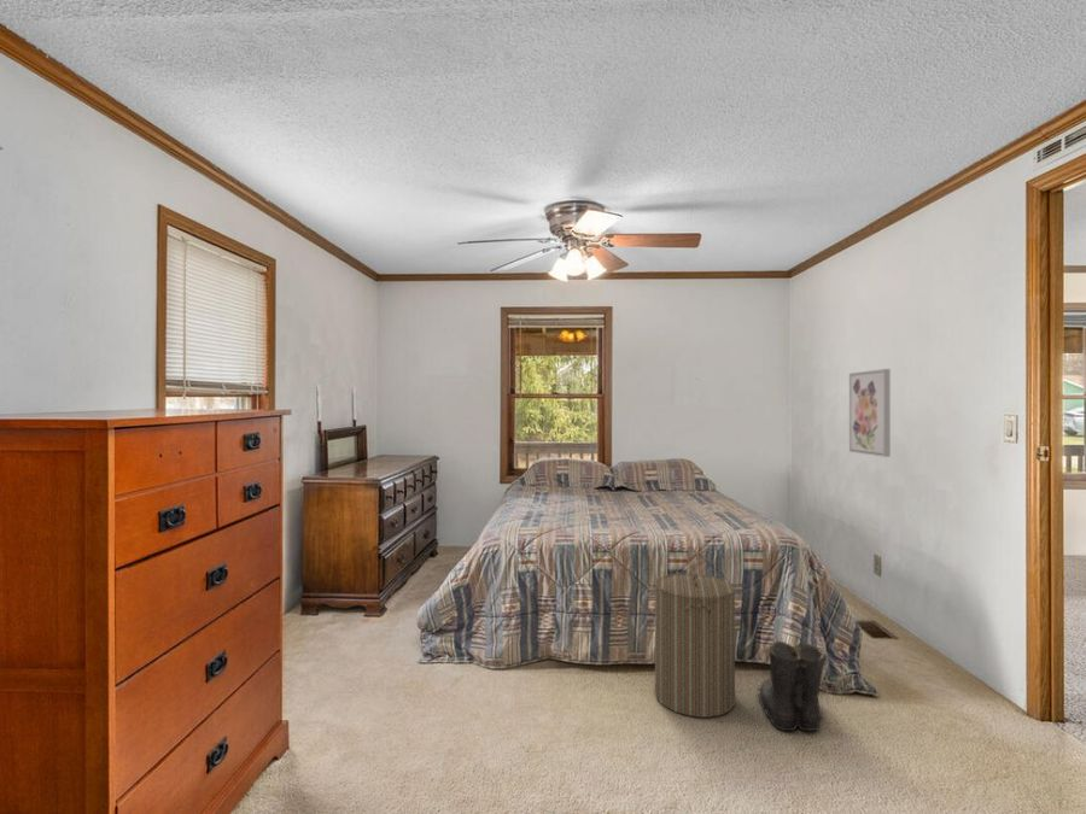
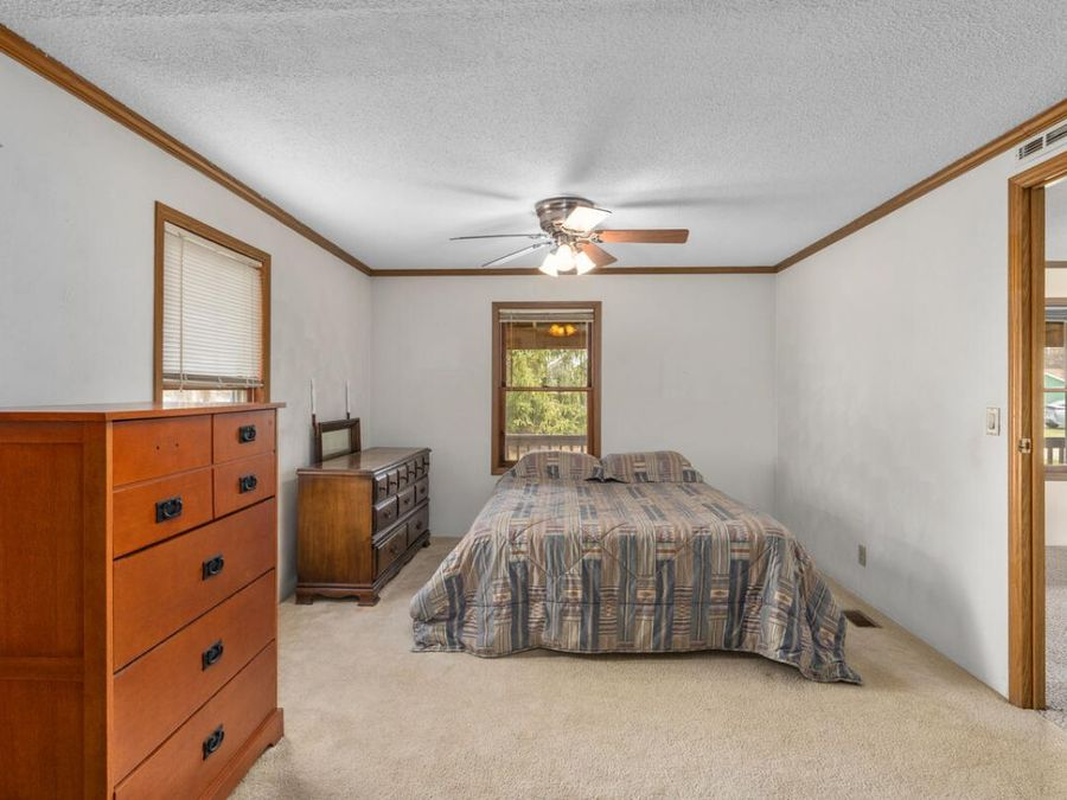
- boots (792, 677)
- wall art (868, 412)
- laundry hamper (694, 632)
